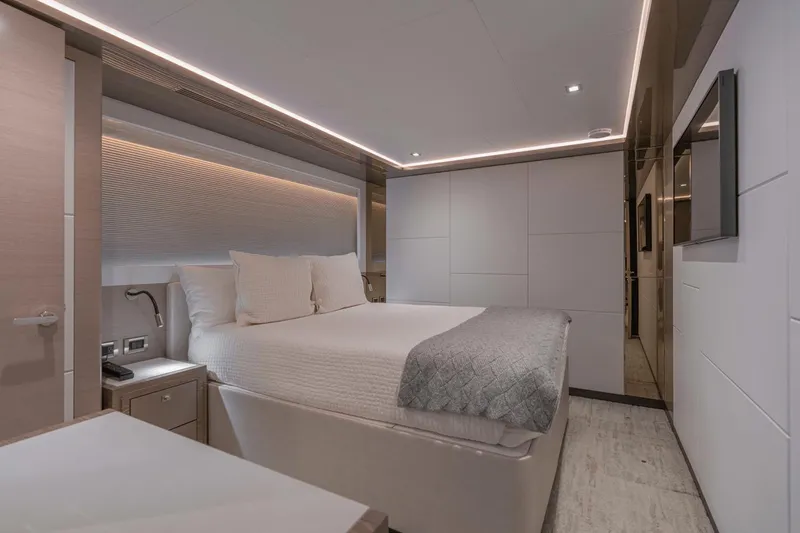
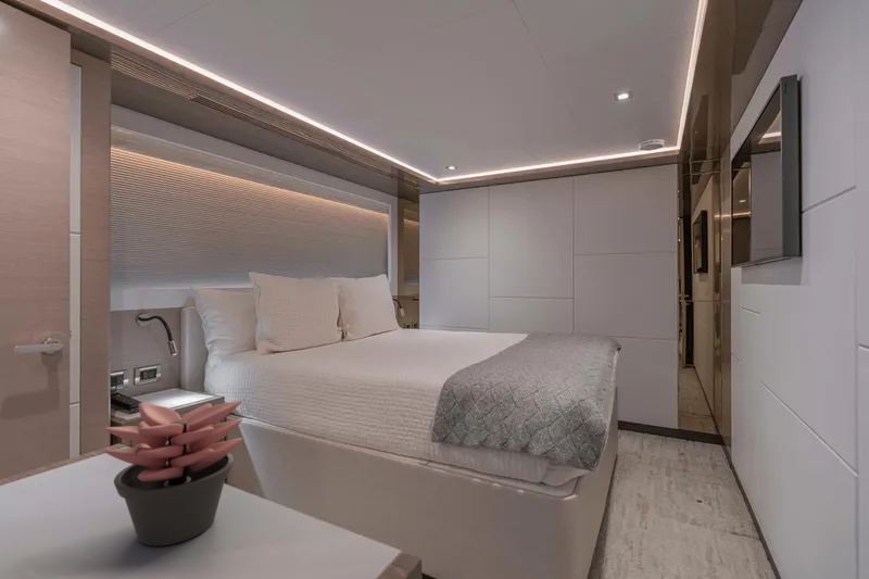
+ succulent plant (176, 467)
